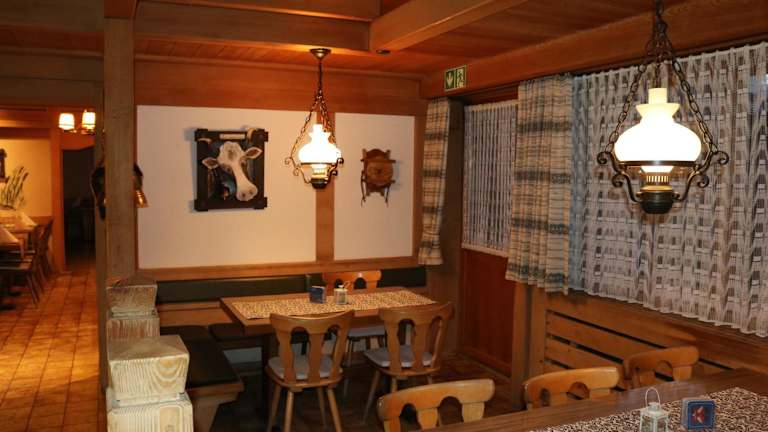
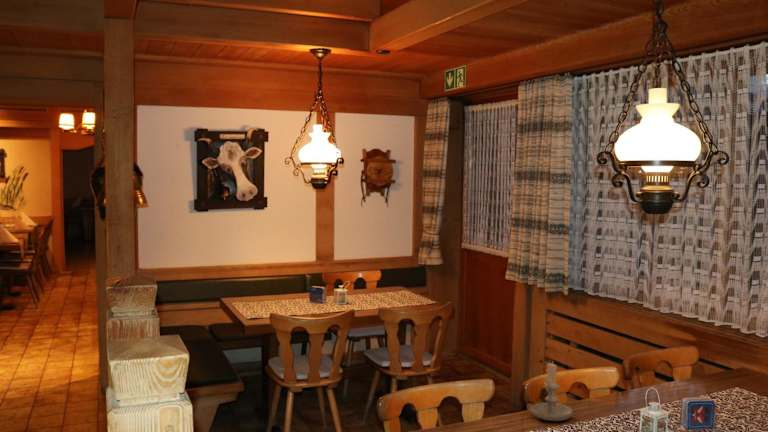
+ candle (552, 389)
